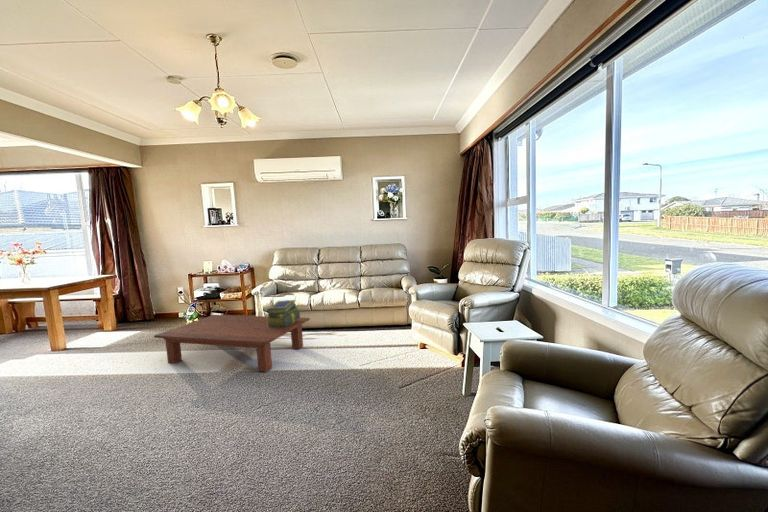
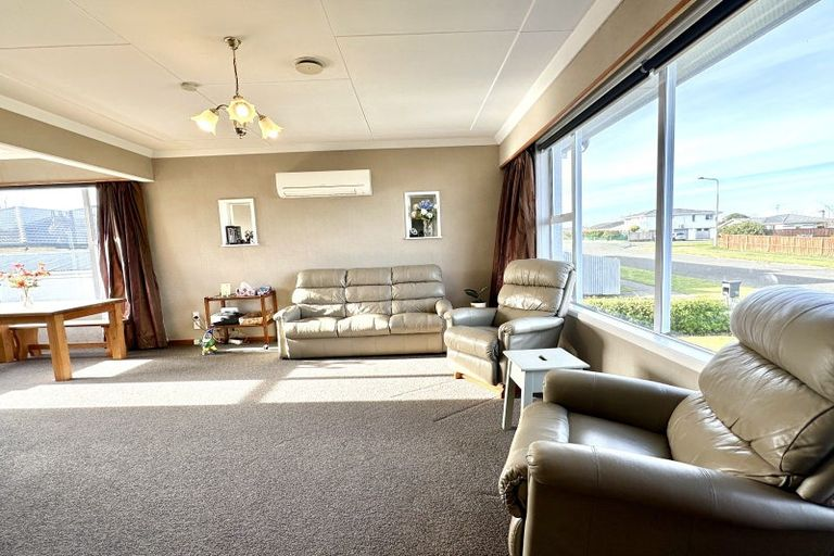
- coffee table (237, 340)
- stack of books (283, 313)
